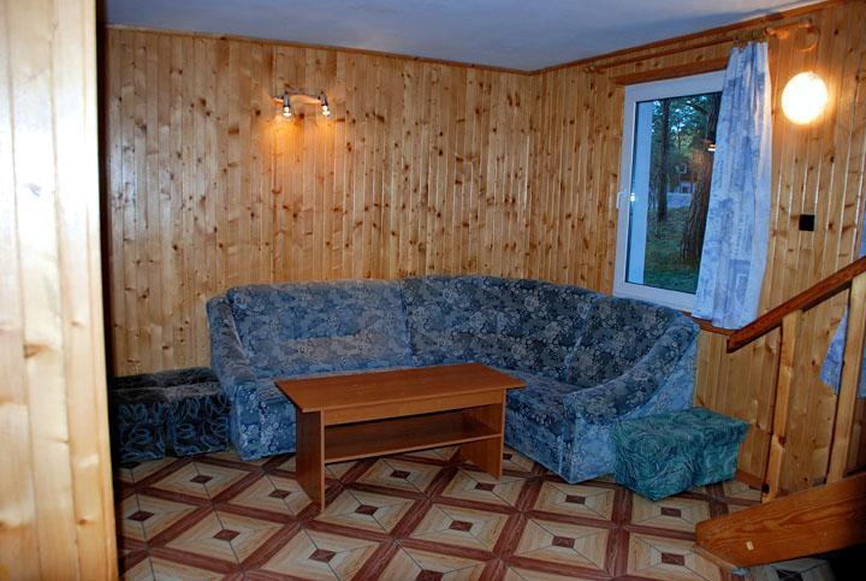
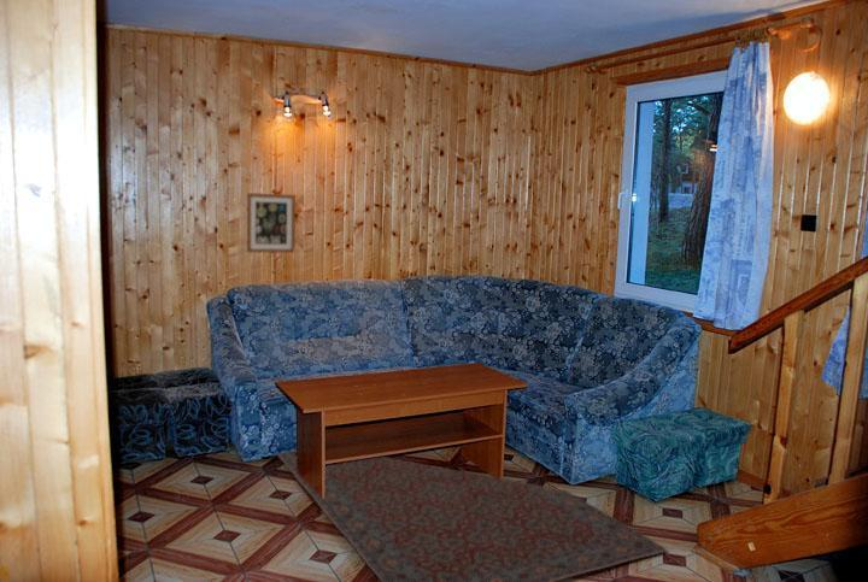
+ rug (441, 492)
+ wall art (271, 223)
